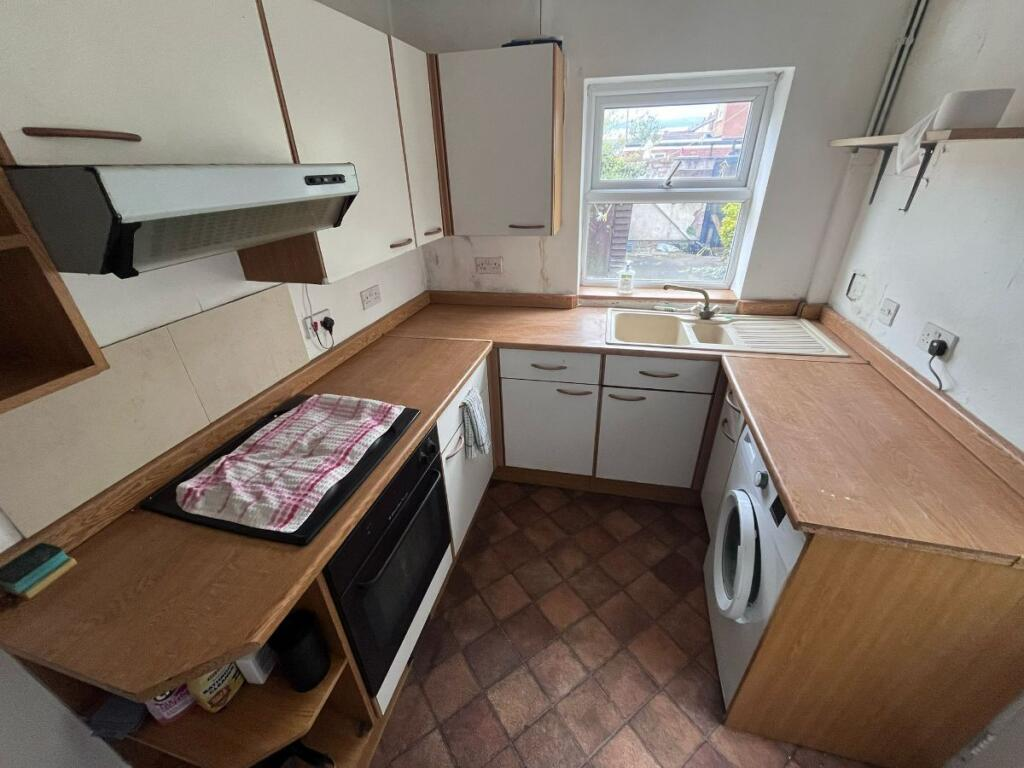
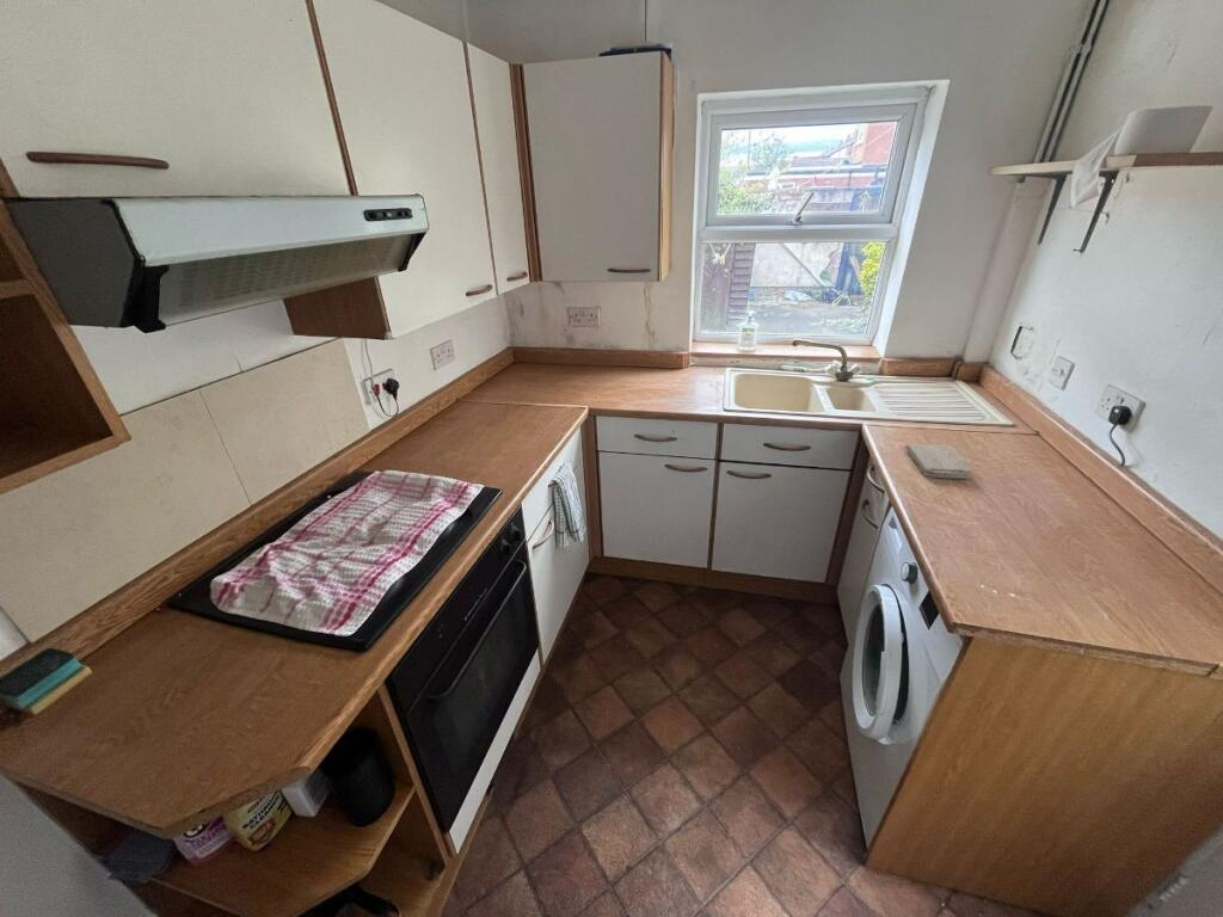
+ washcloth (936, 458)
